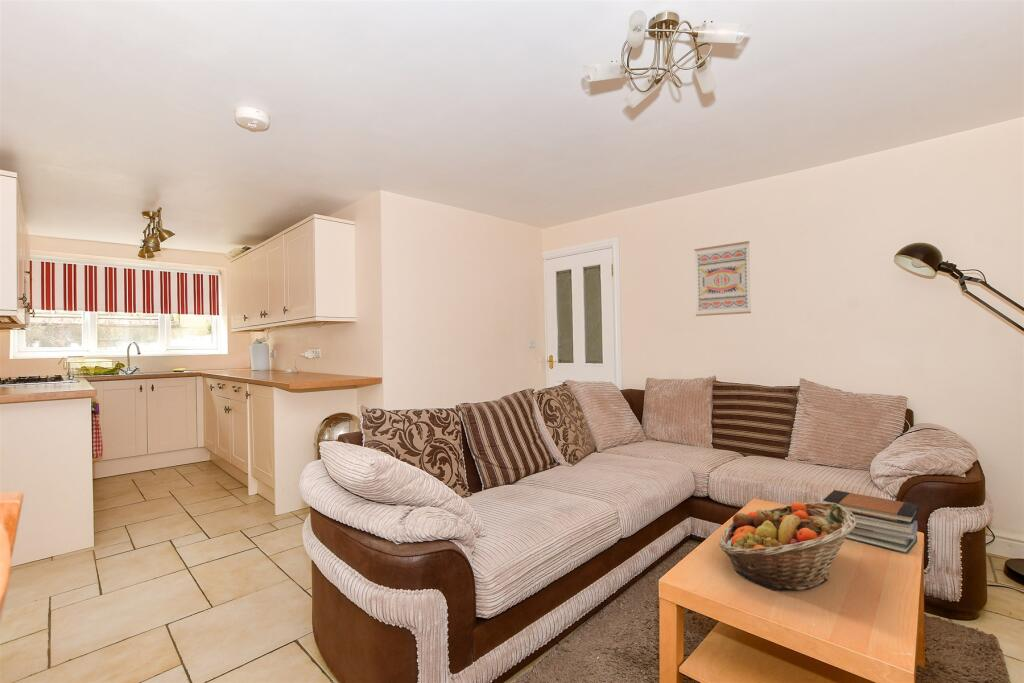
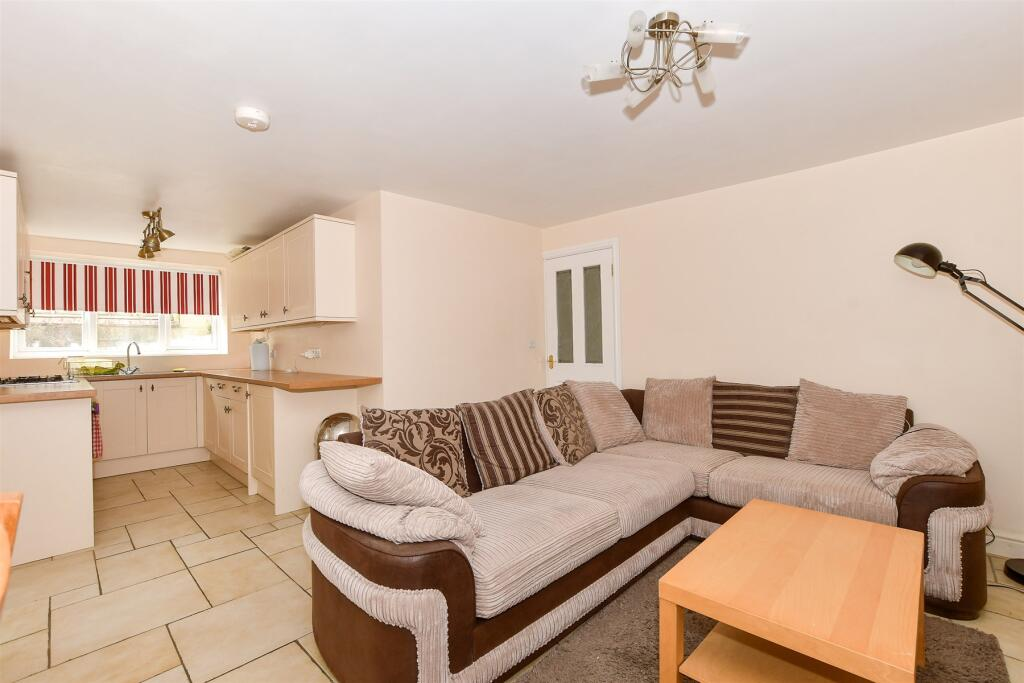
- fruit basket (784, 538)
- wall art (721, 280)
- book stack (871, 519)
